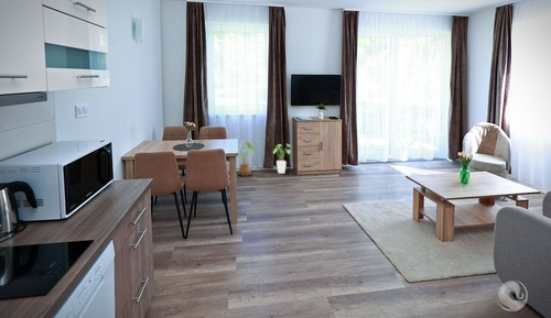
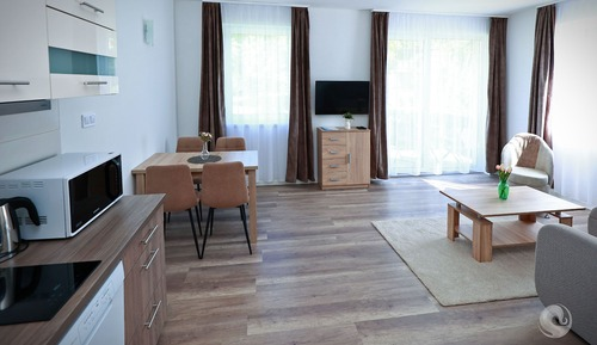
- house plant (282, 157)
- house plant (246, 157)
